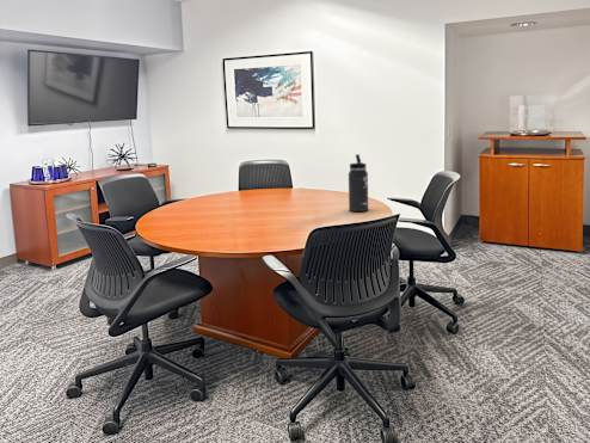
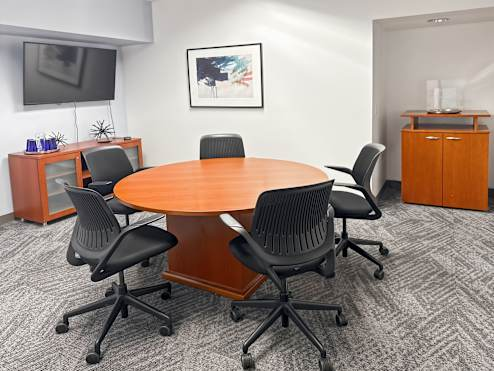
- thermos bottle (357, 183)
